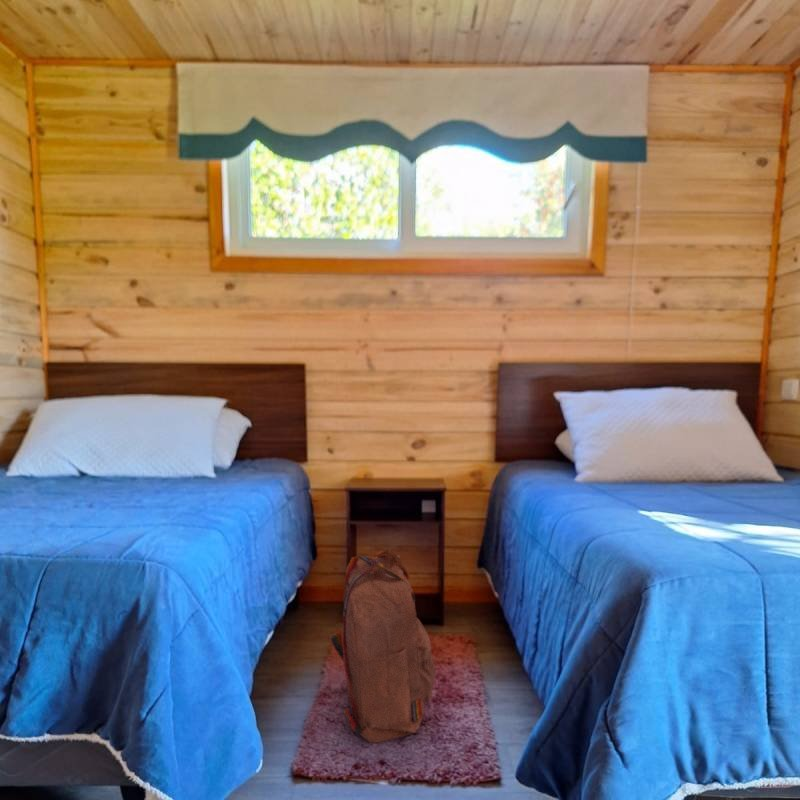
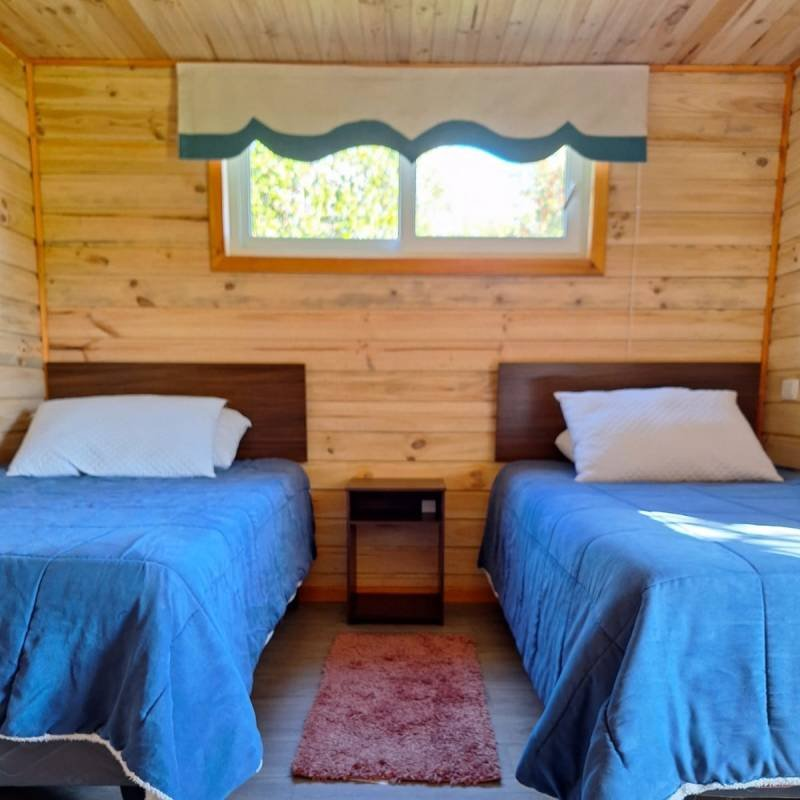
- backpack (376, 634)
